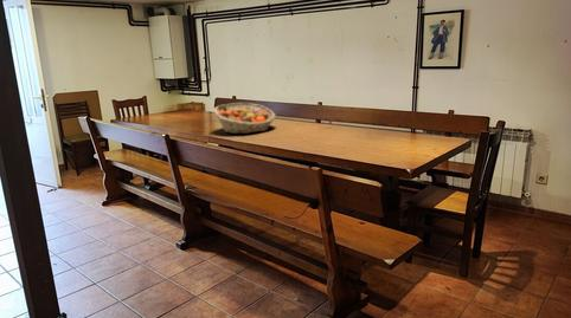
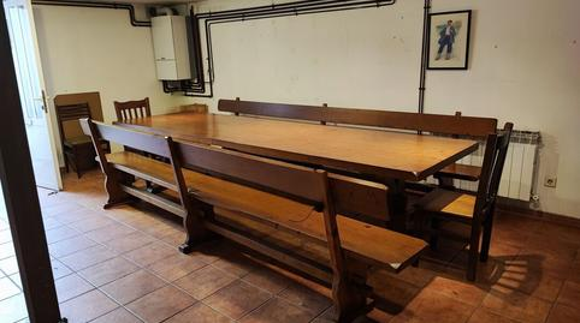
- fruit basket (244, 117)
